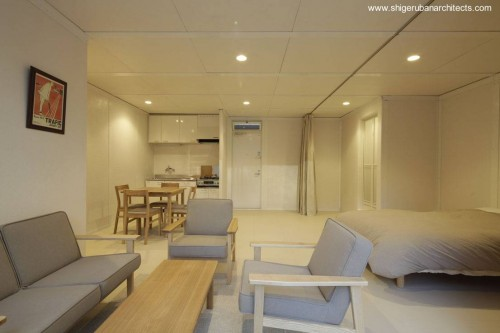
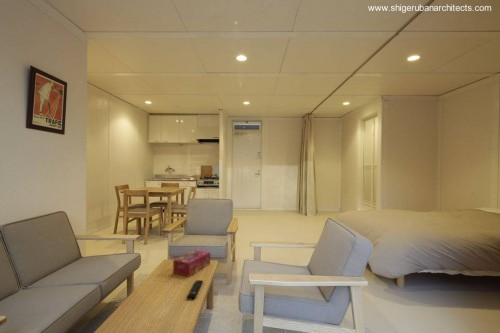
+ tissue box (192, 262)
+ remote control (195, 289)
